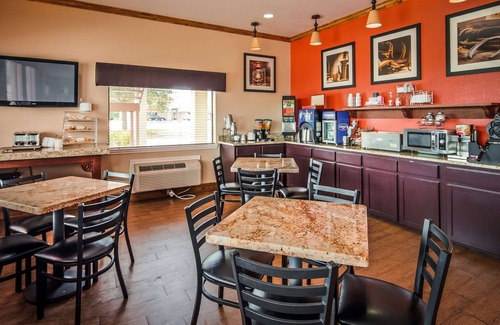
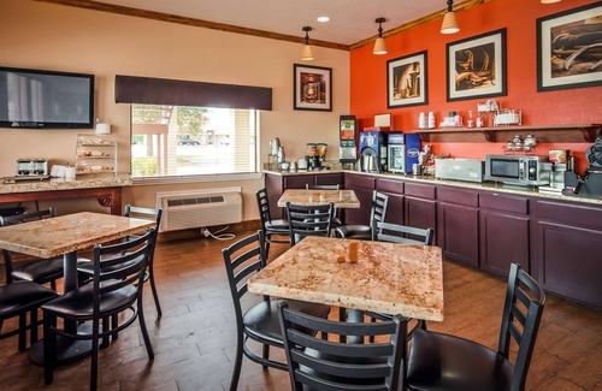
+ pepper shaker (349, 250)
